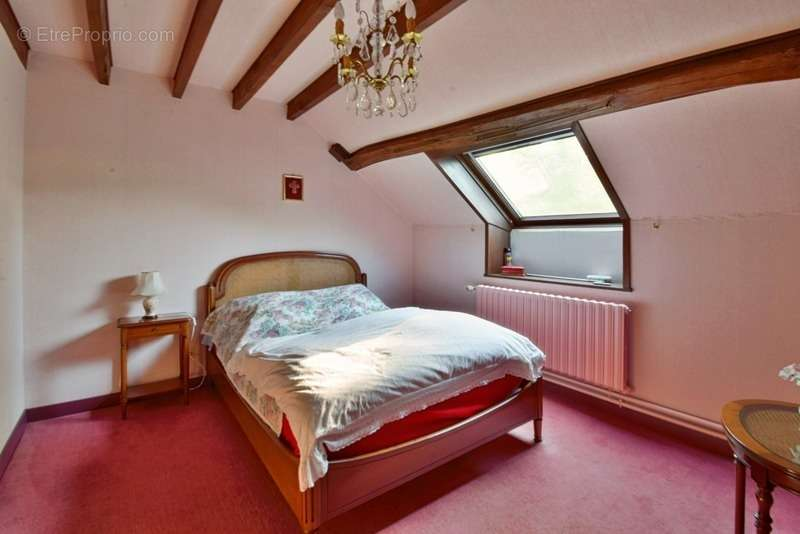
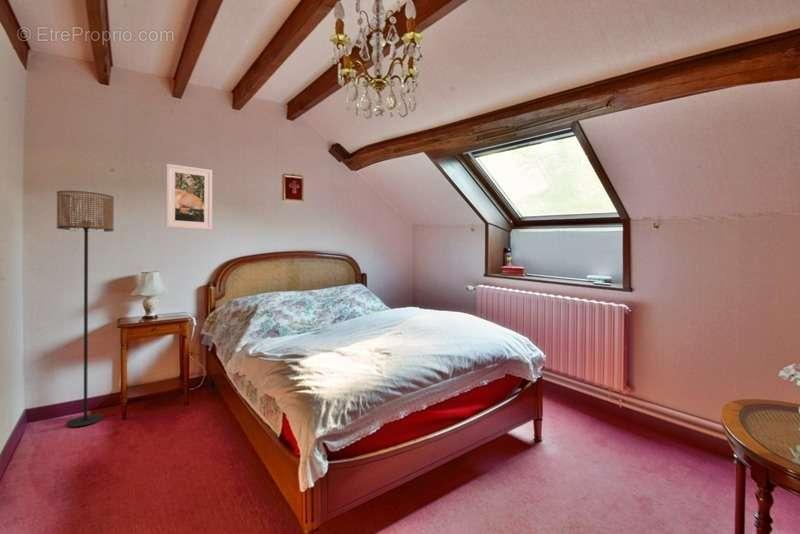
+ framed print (189, 197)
+ floor lamp (85, 307)
